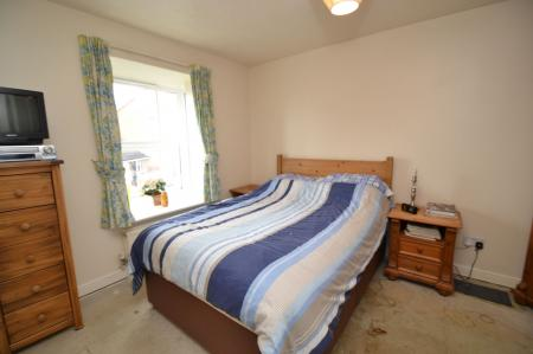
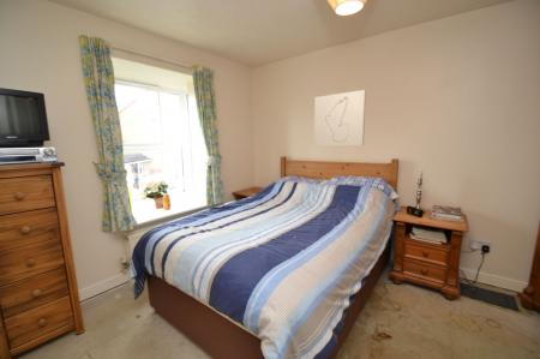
+ wall art (337, 120)
